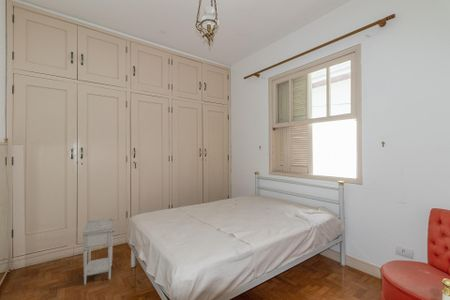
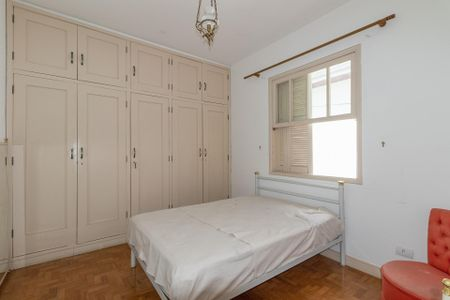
- nightstand (99, 245)
